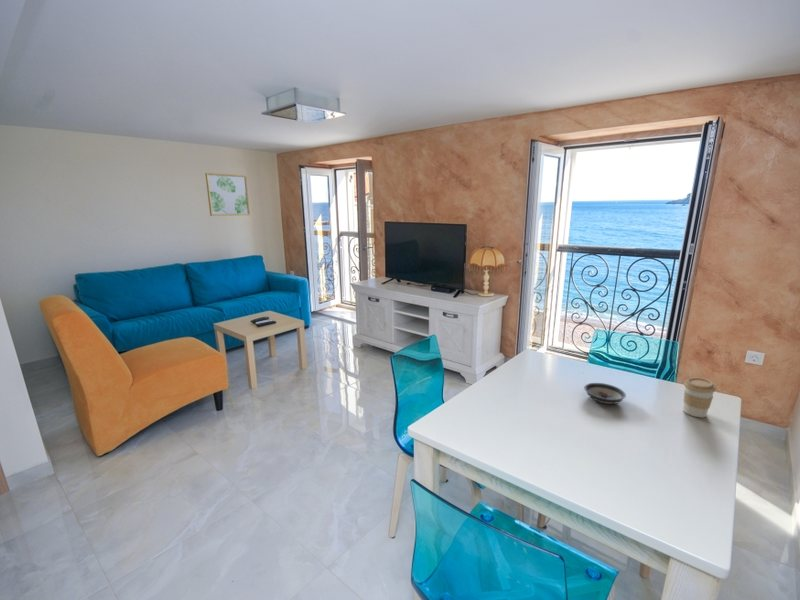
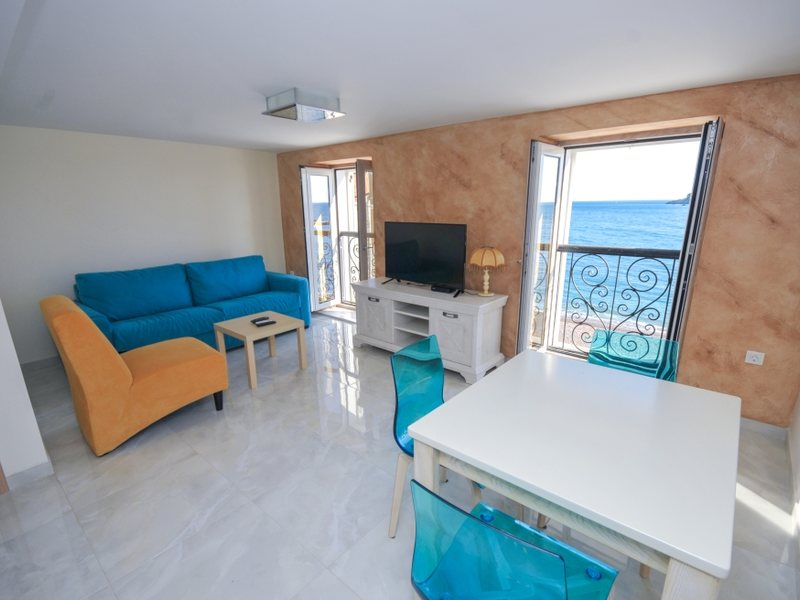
- wall art (228, 195)
- coffee cup (697, 396)
- saucer (604, 394)
